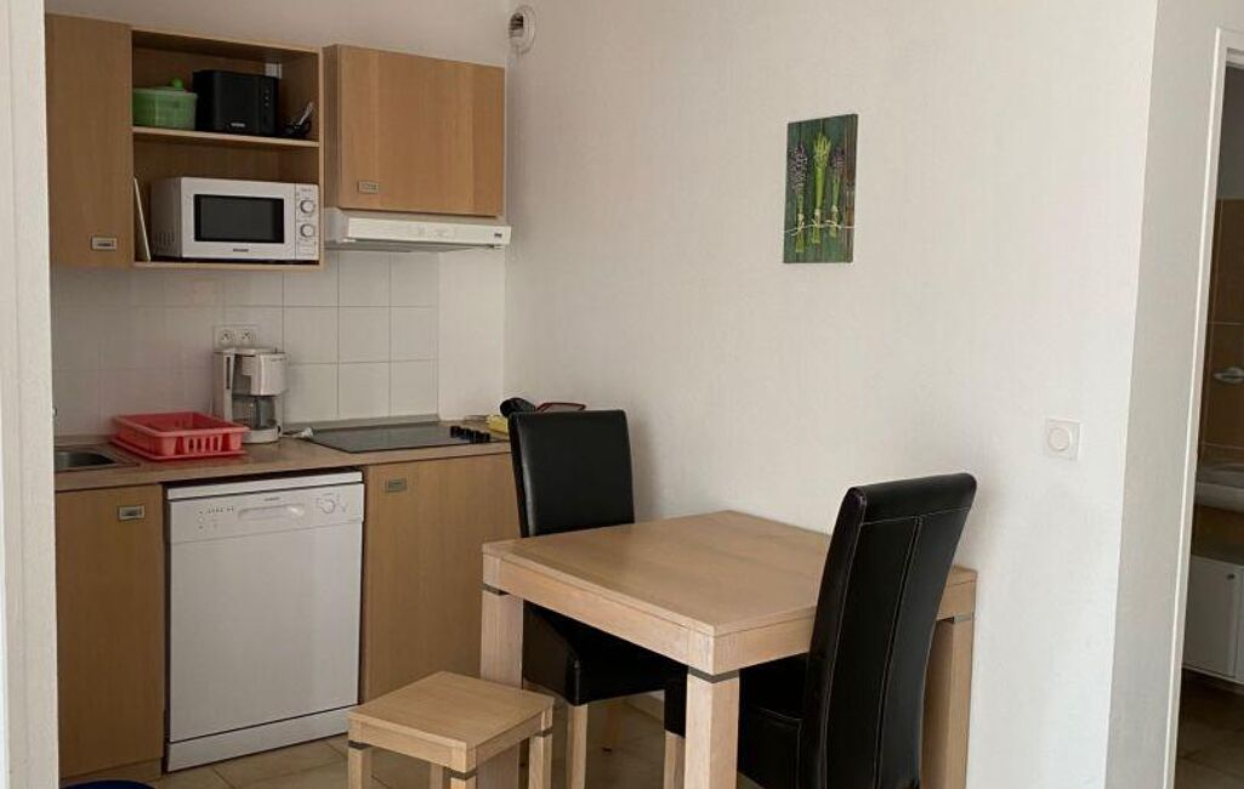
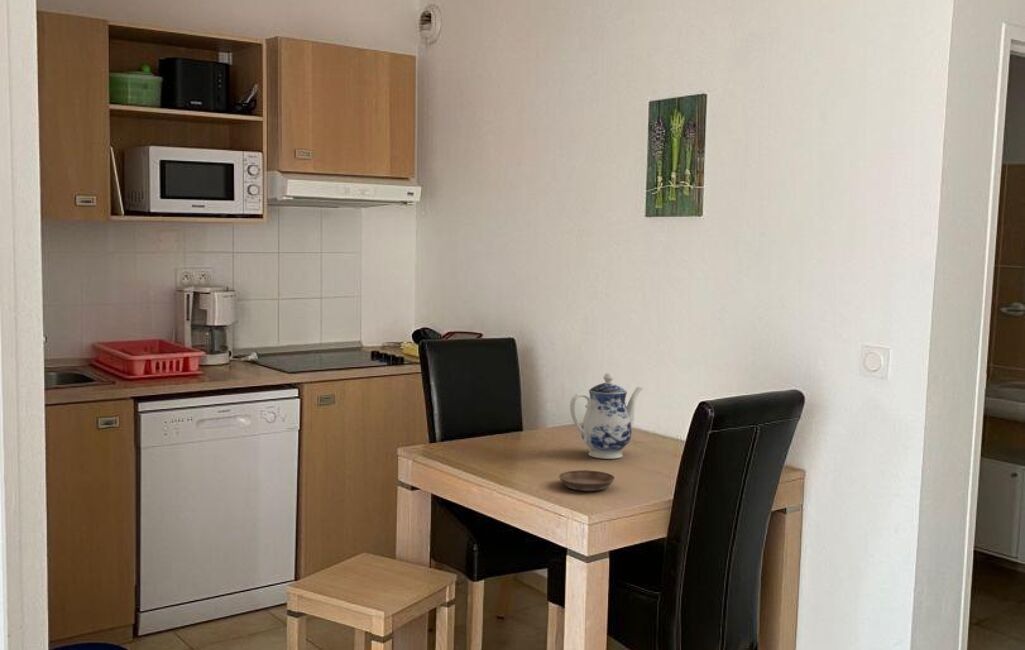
+ saucer (586, 481)
+ teapot (607, 414)
